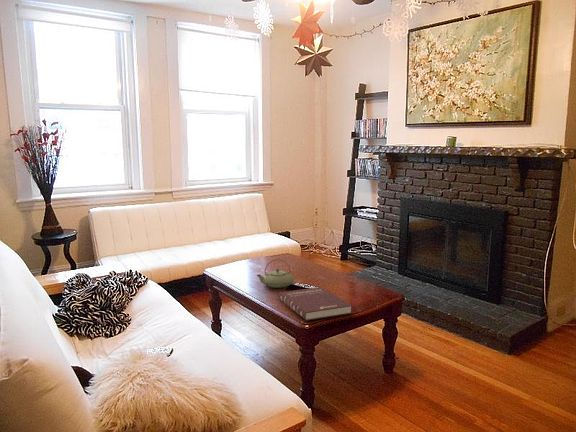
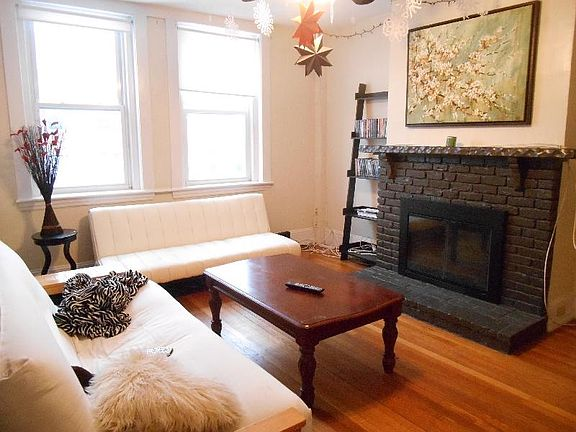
- teapot (275, 272)
- book (313, 302)
